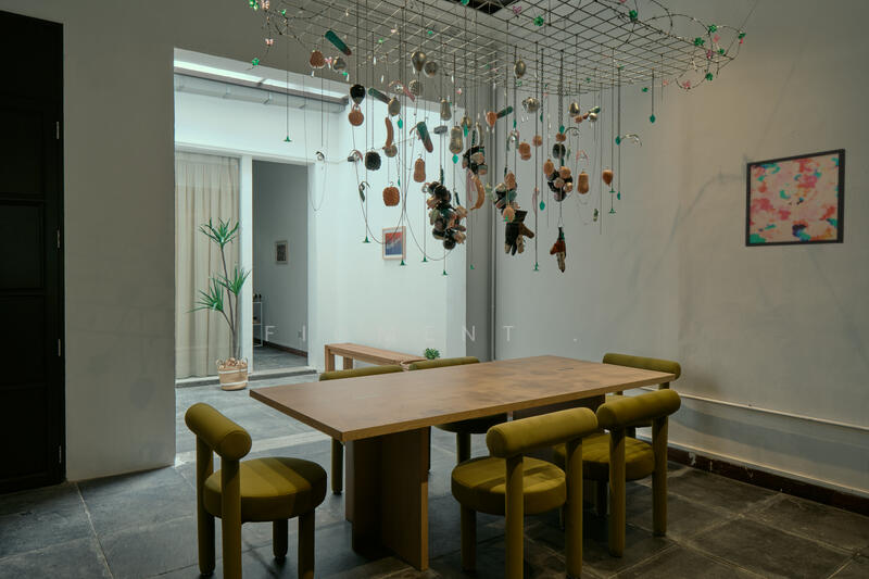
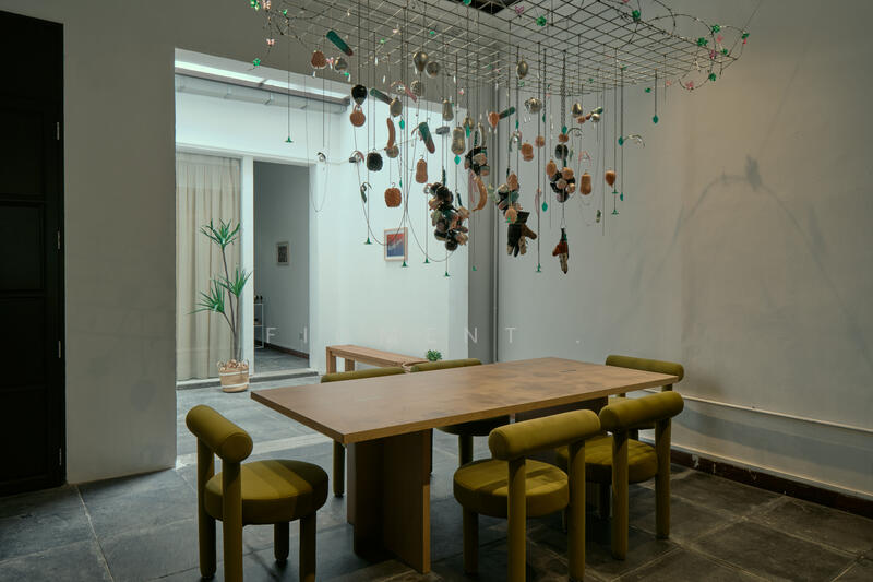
- wall art (792, 200)
